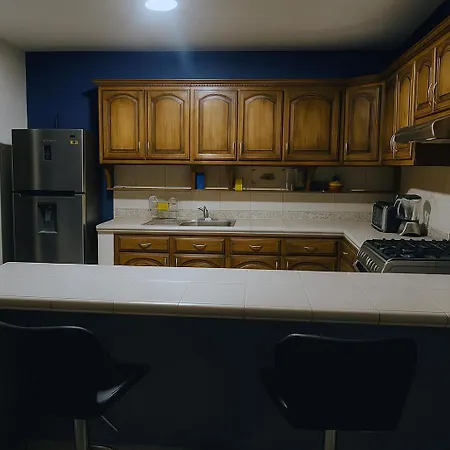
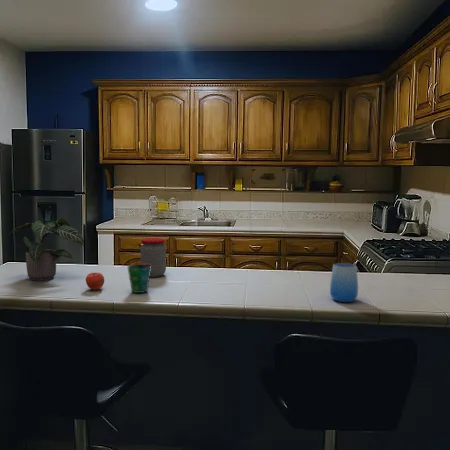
+ cup (344, 282)
+ potted plant (47, 249)
+ jar (153, 257)
+ apple (96, 281)
+ cup (140, 277)
